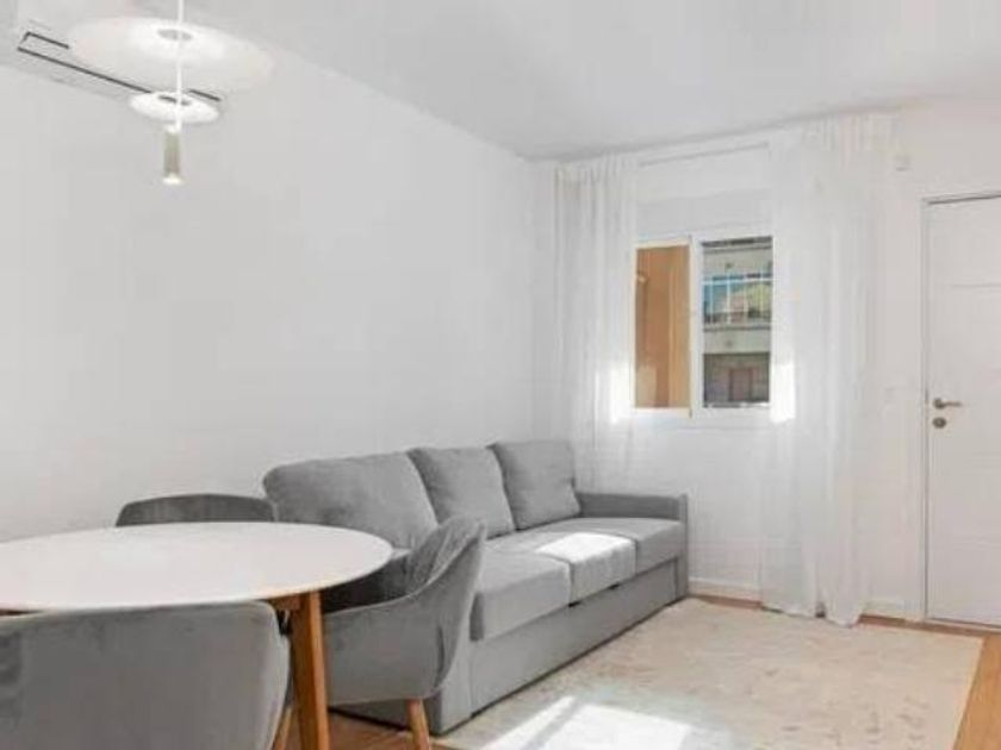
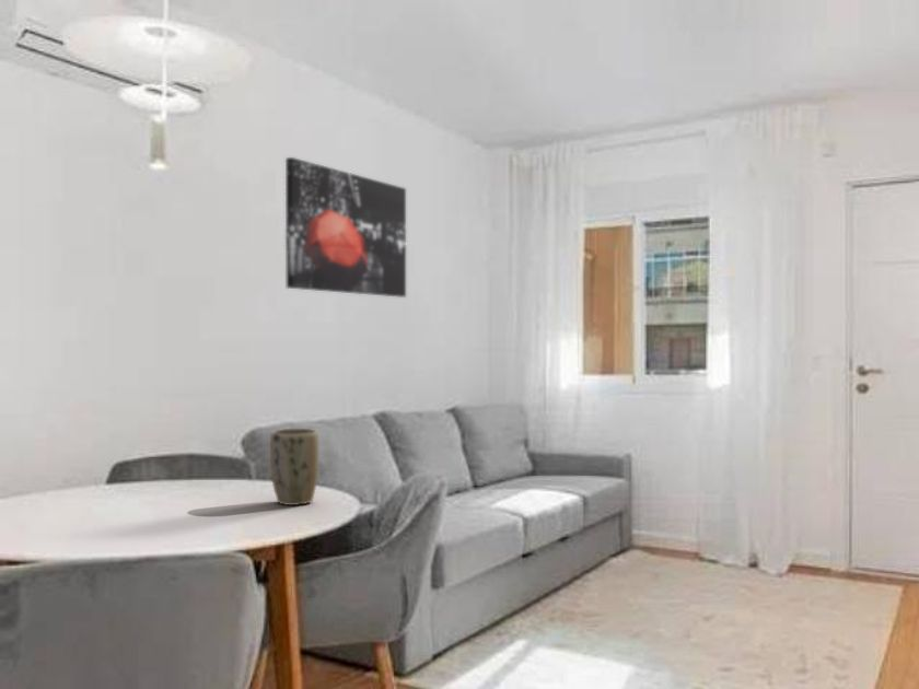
+ plant pot (294, 466)
+ wall art (351, 233)
